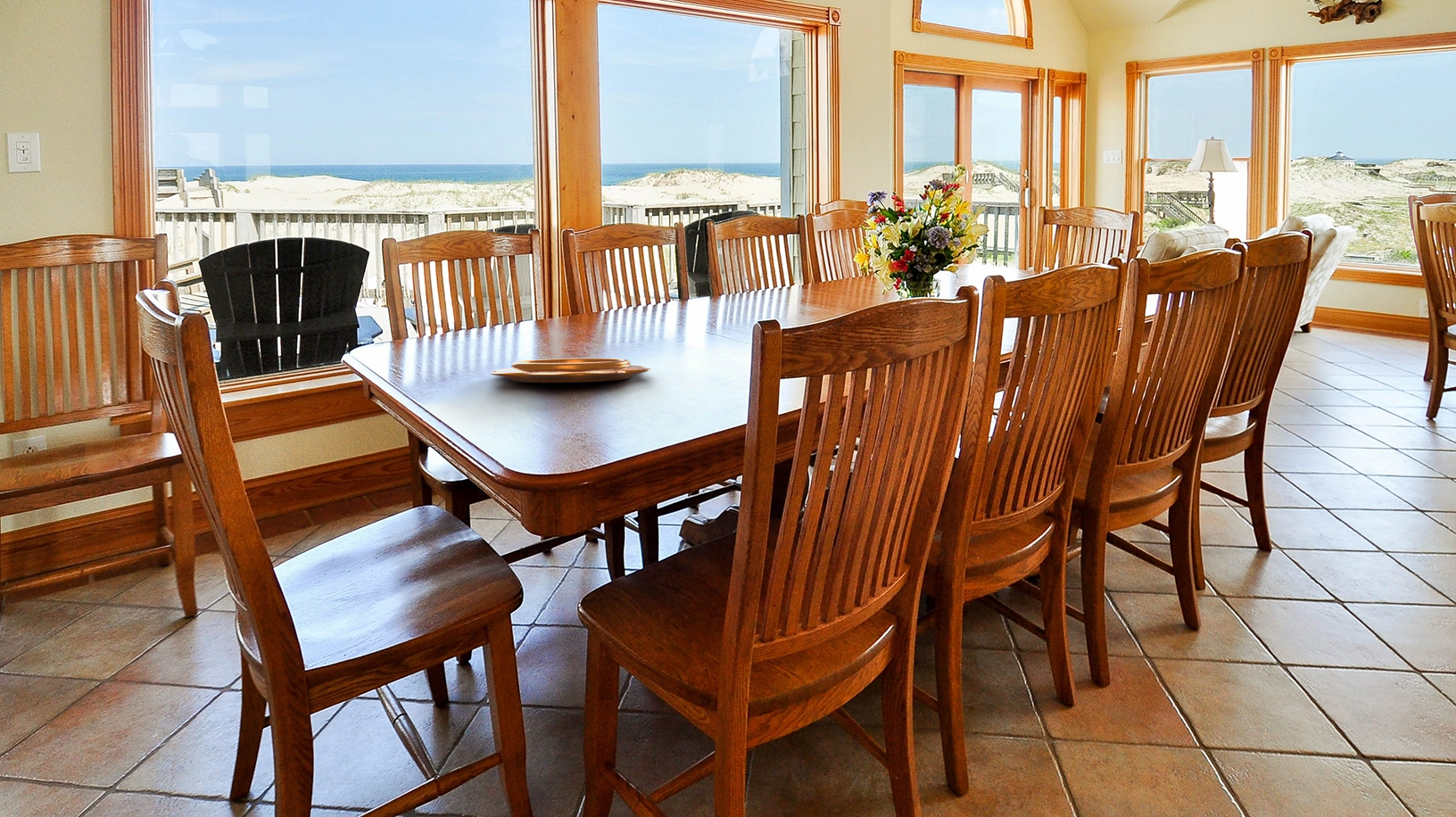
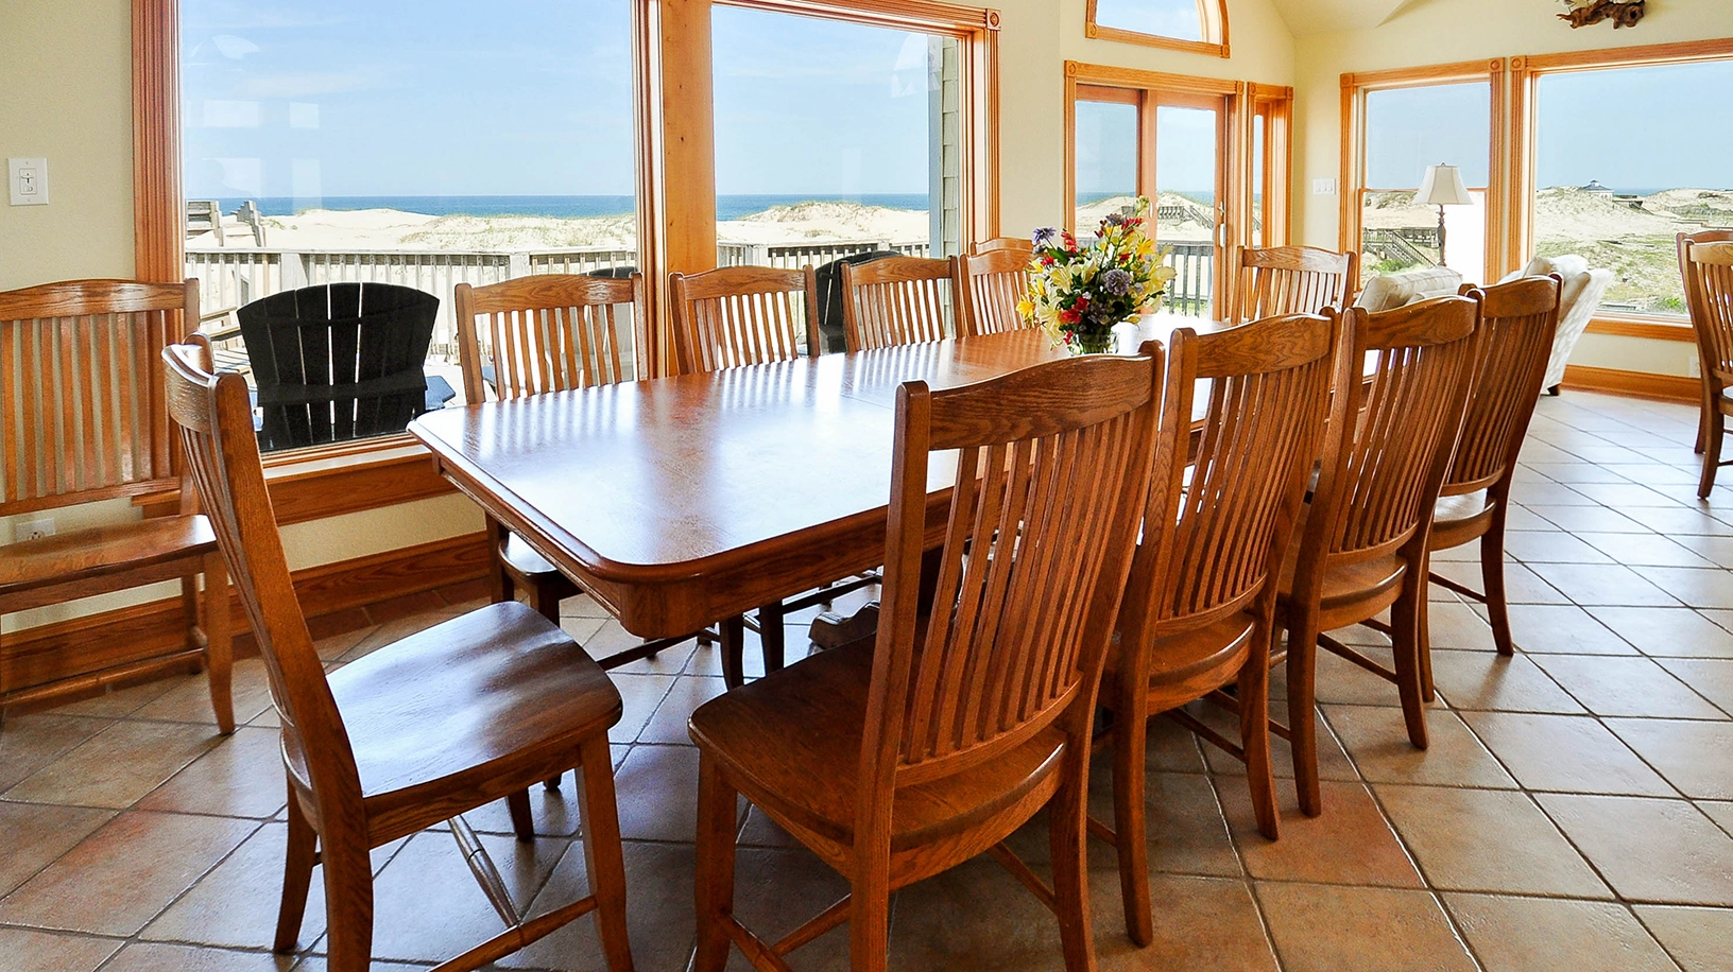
- decorative bowl (570, 369)
